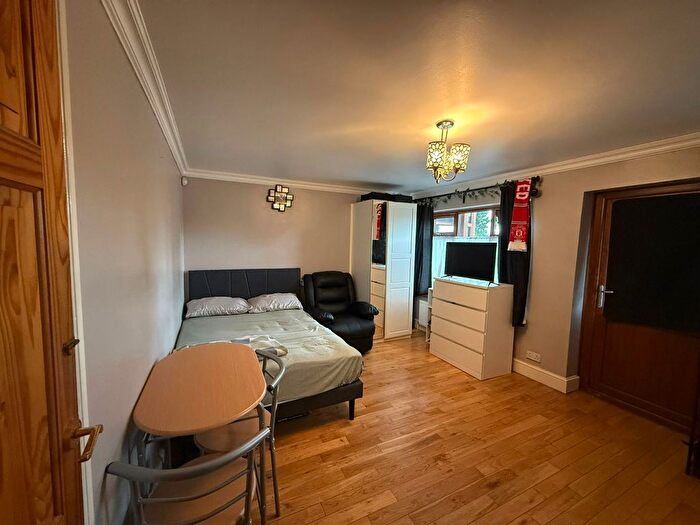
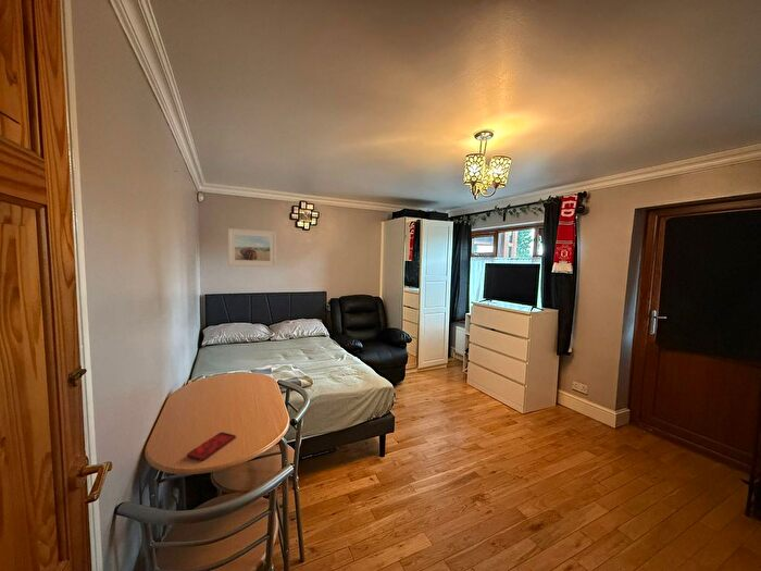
+ smartphone (212, 445)
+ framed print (252, 248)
